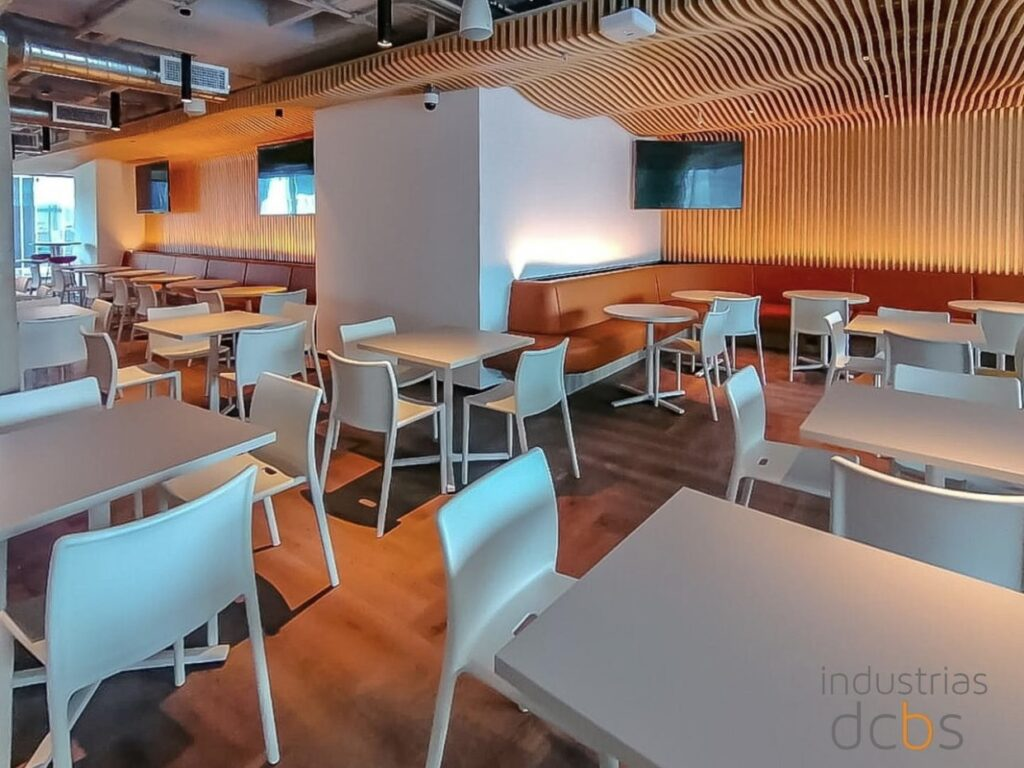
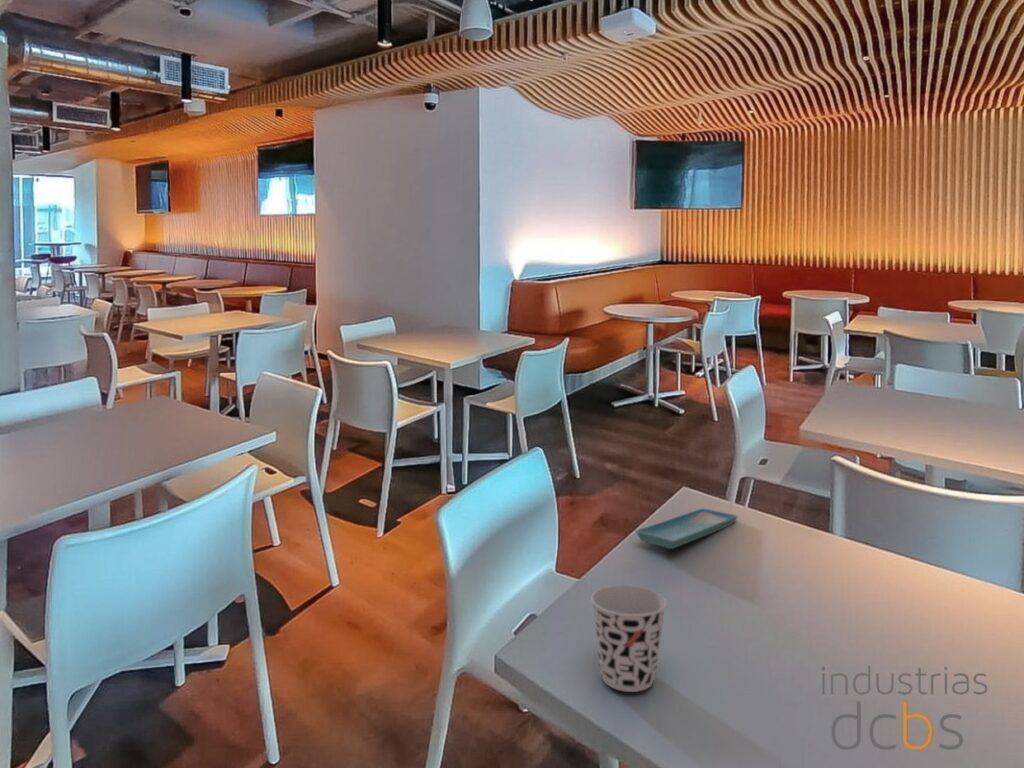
+ saucer (688, 527)
+ cup (628, 639)
